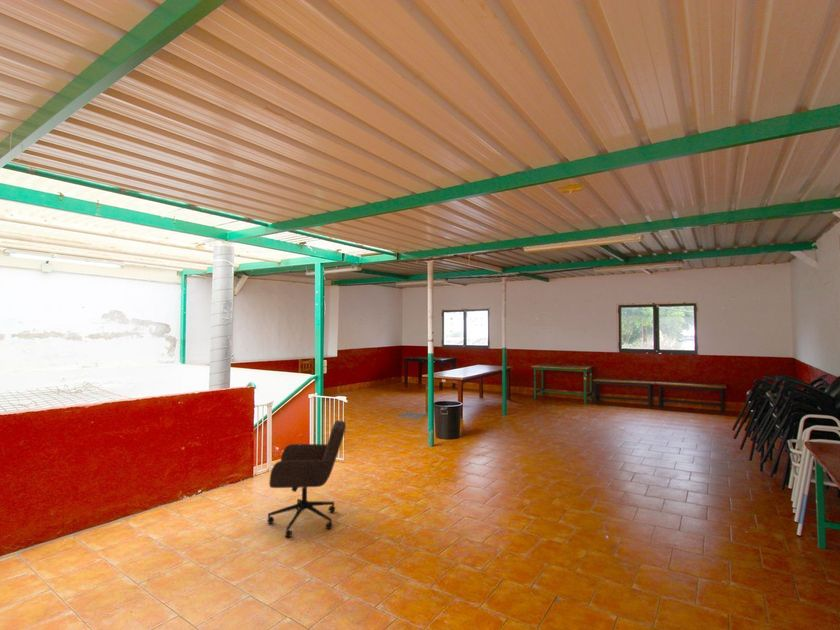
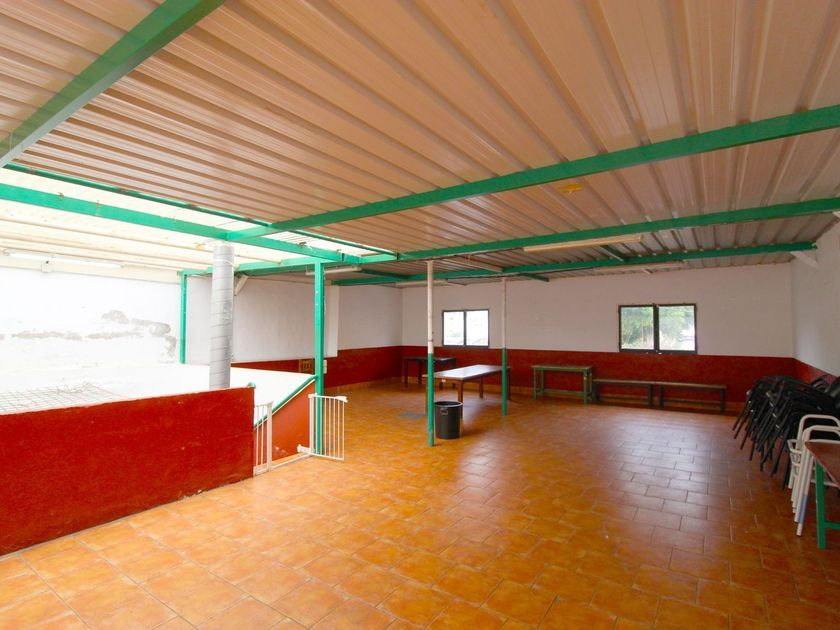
- office chair (307, 472)
